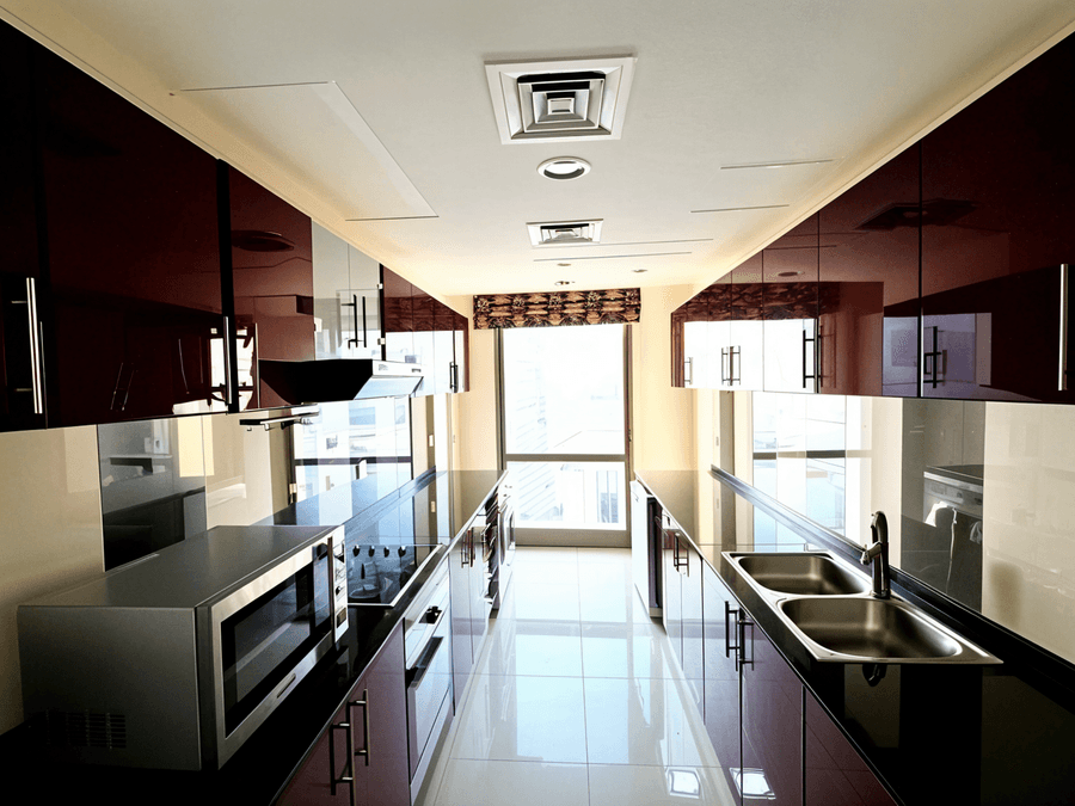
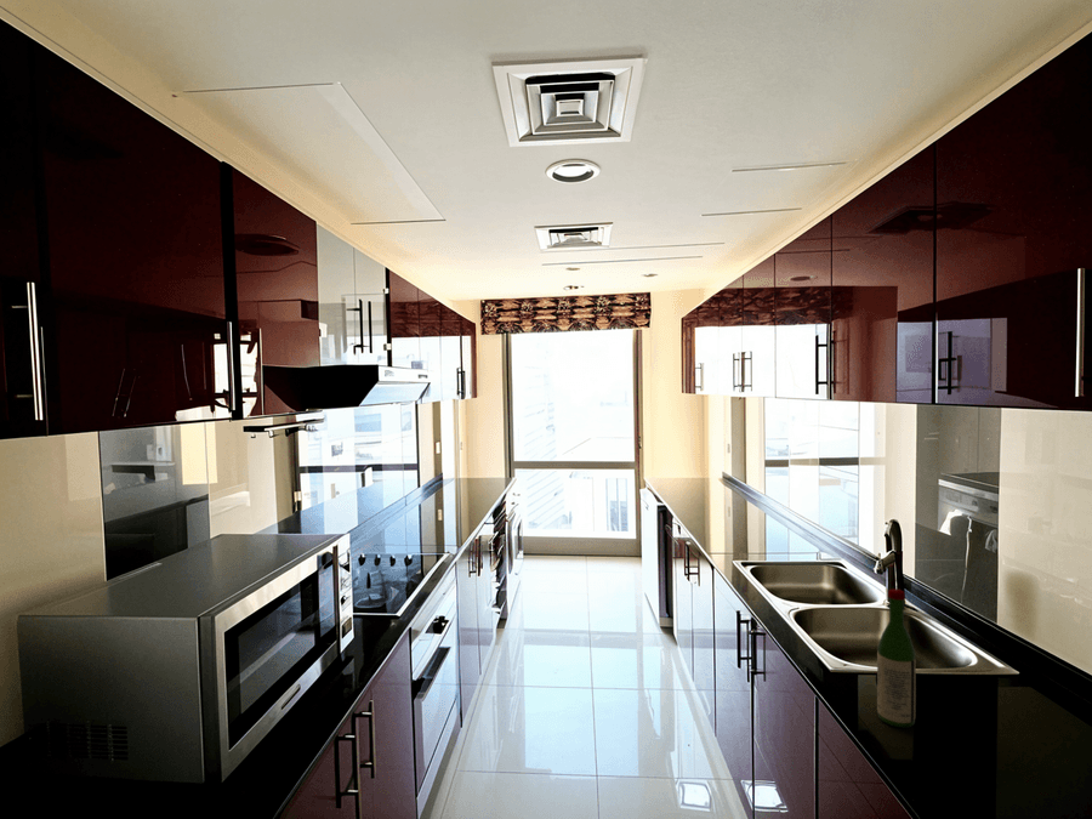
+ wine bottle (895, 655)
